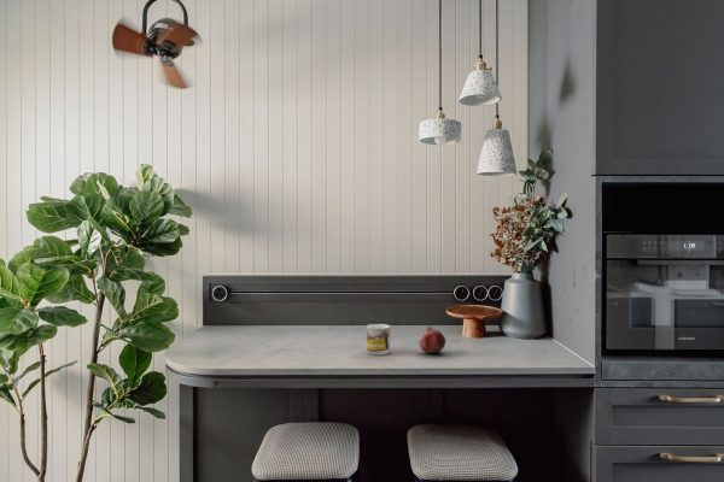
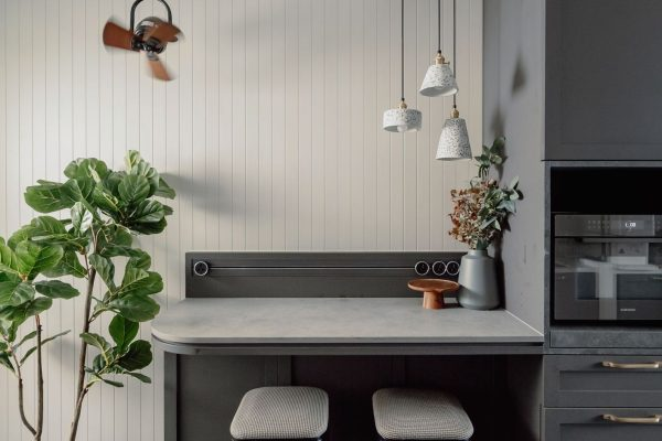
- fruit (432, 339)
- mug (379, 337)
